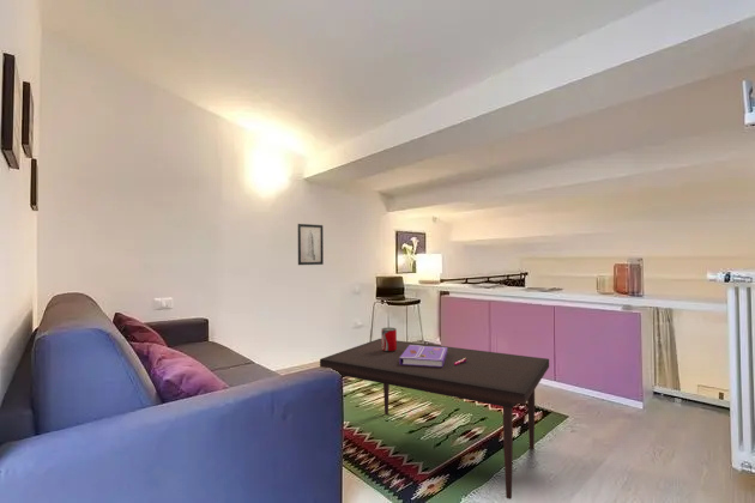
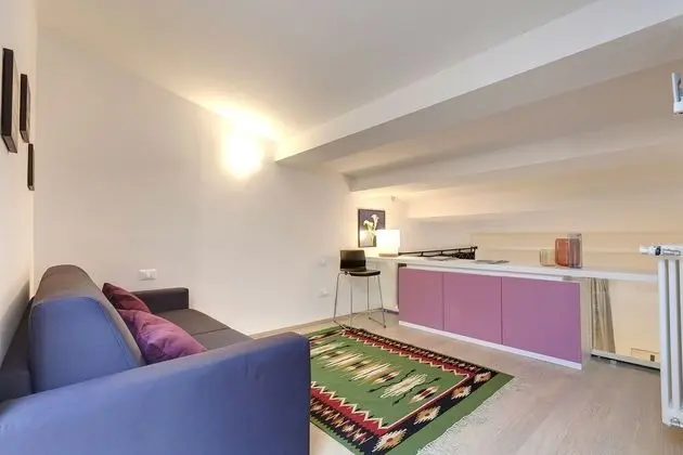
- coffee table (433, 390)
- wall art (310, 244)
